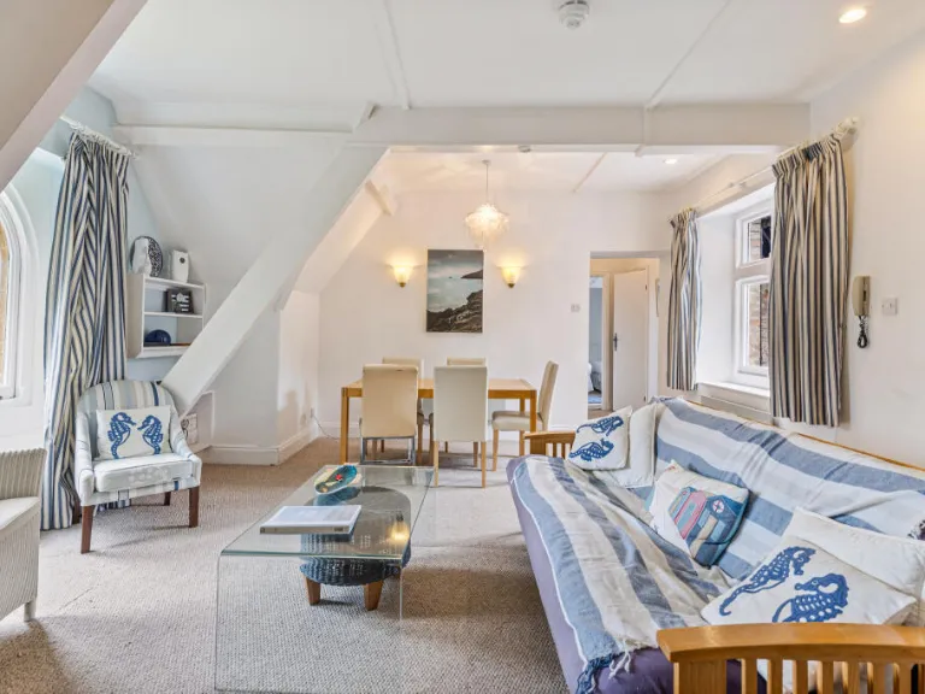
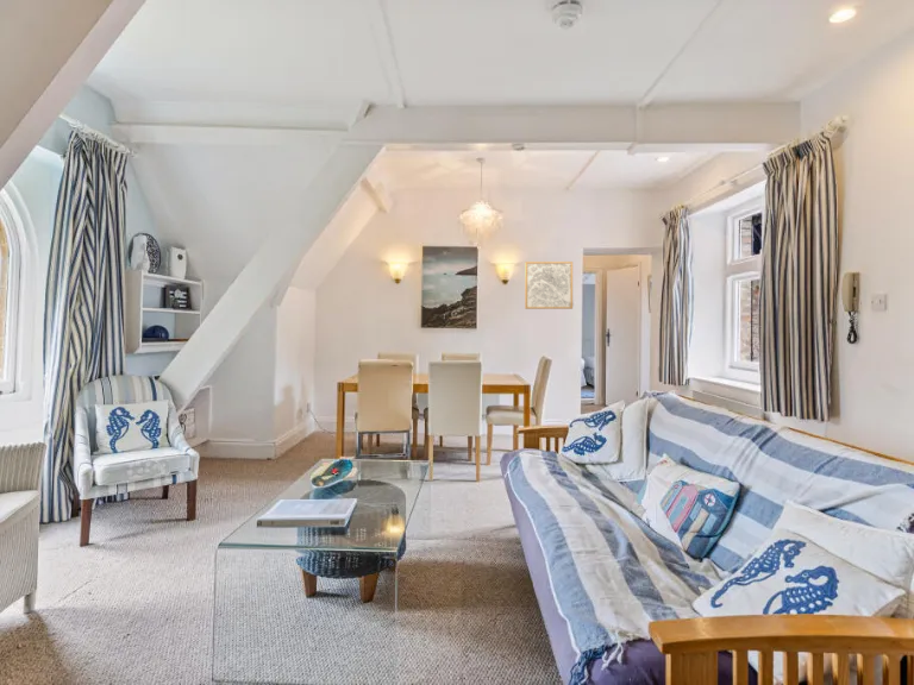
+ wall art (549, 284)
